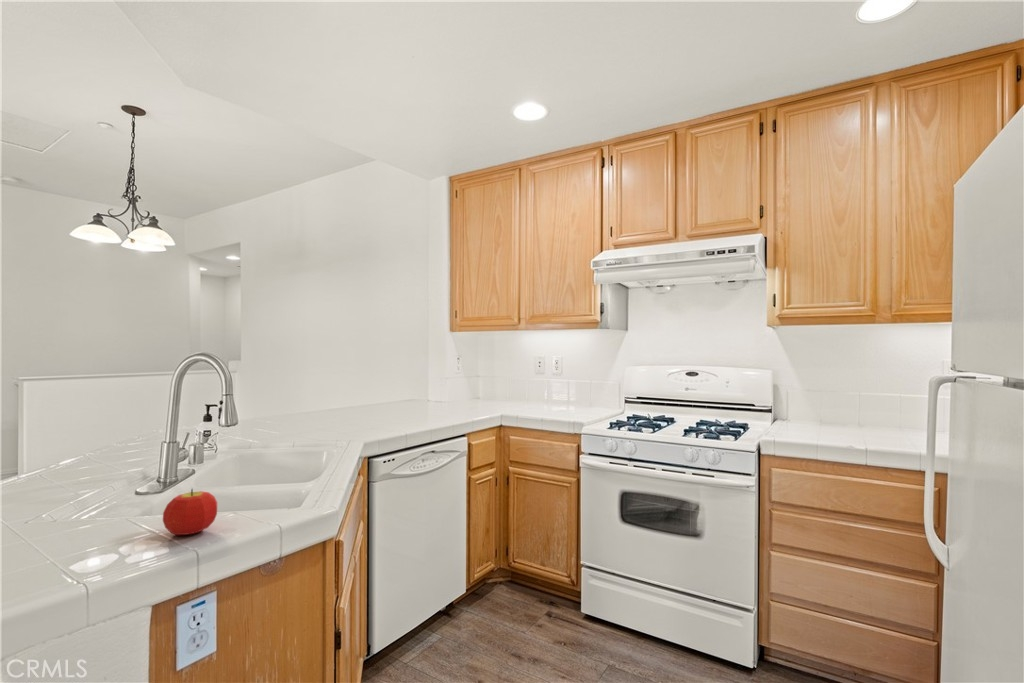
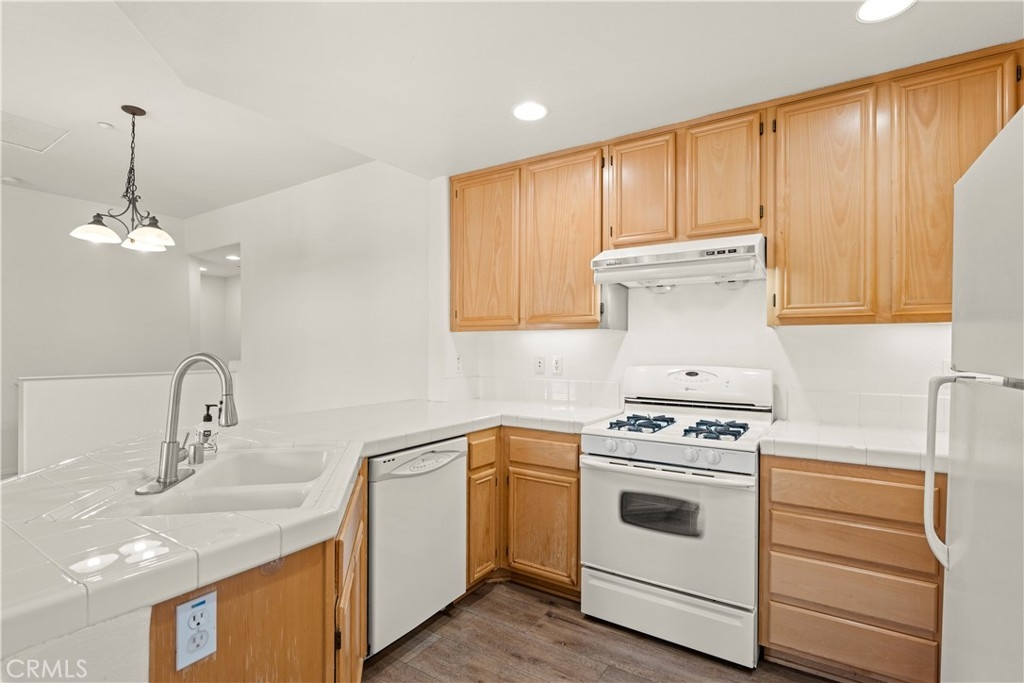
- fruit (190, 510)
